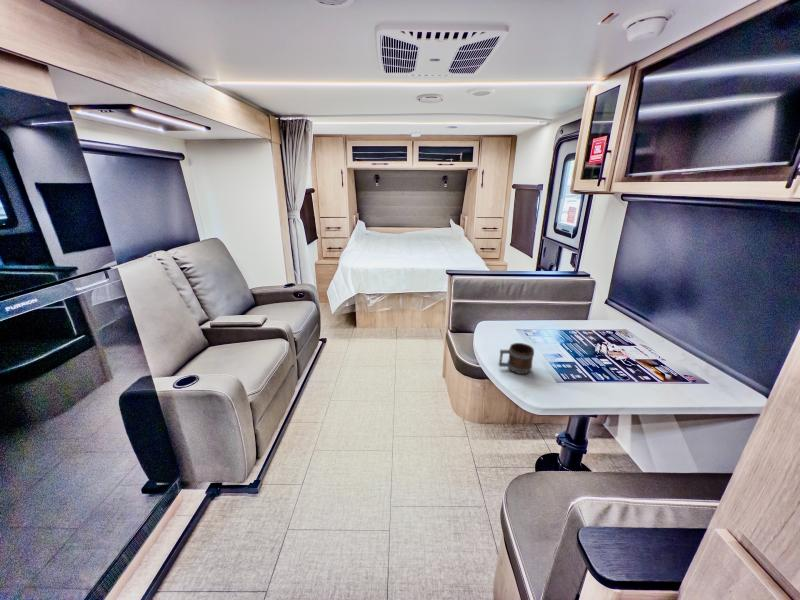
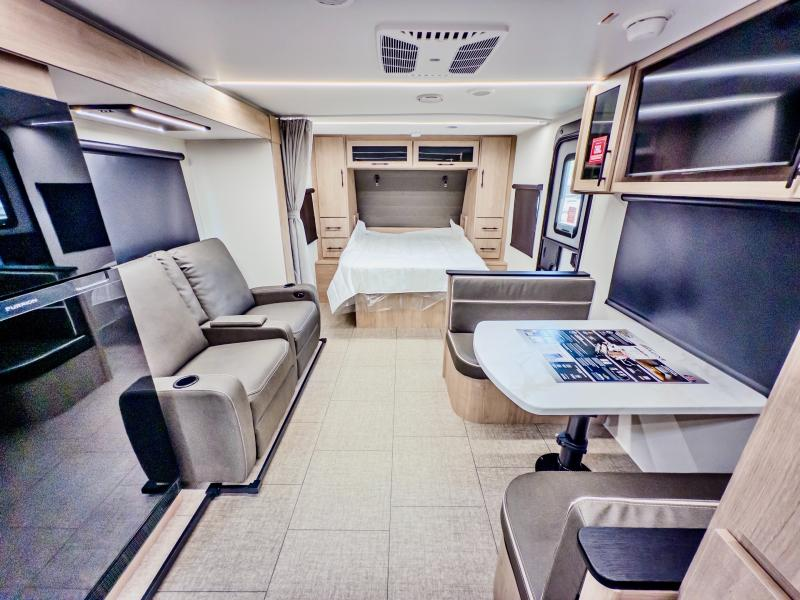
- mug (515, 358)
